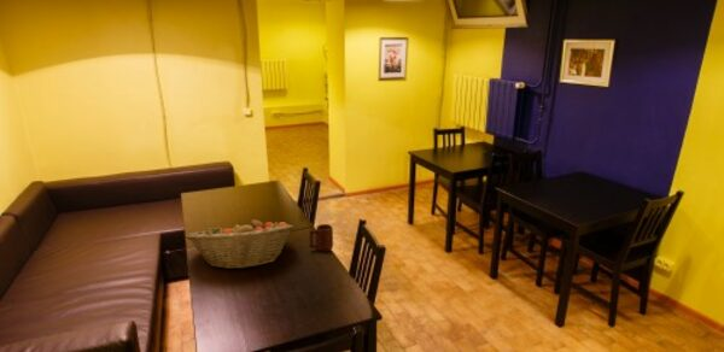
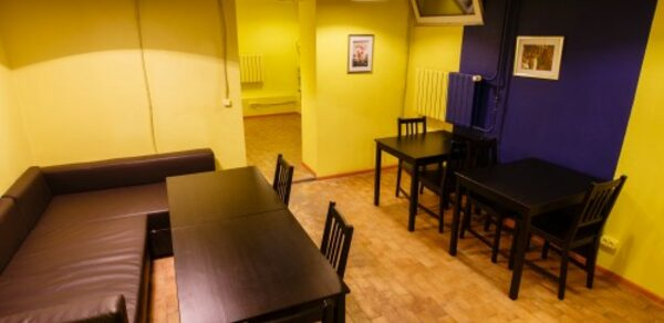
- fruit basket (241, 237)
- mug (321, 237)
